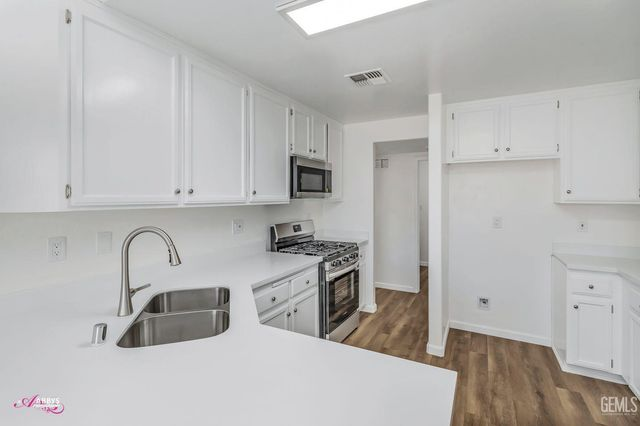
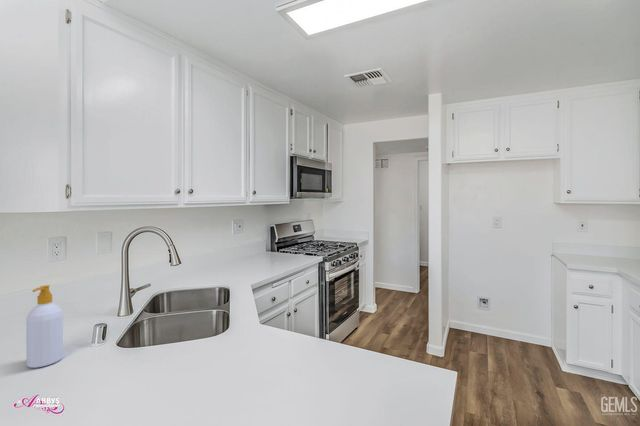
+ soap bottle (44, 324)
